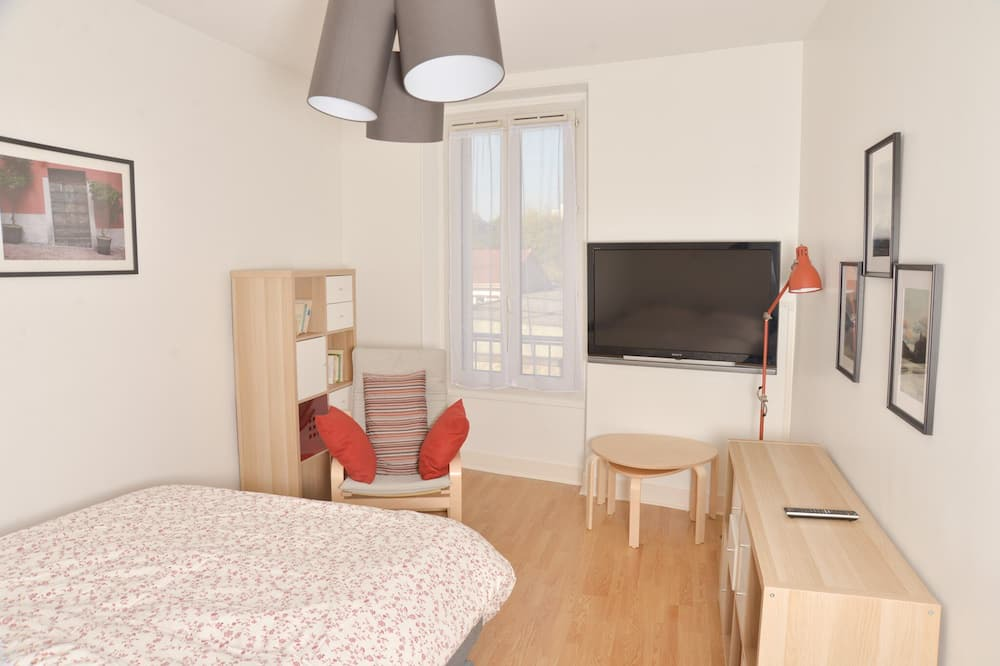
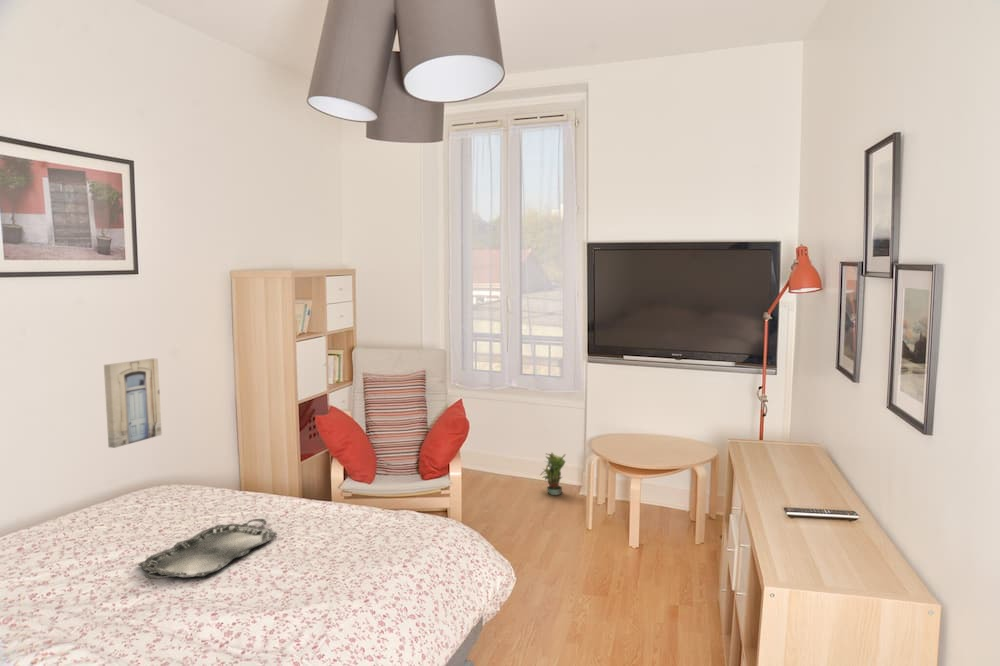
+ potted plant (551, 471)
+ serving tray (211, 548)
+ wall art (134, 401)
